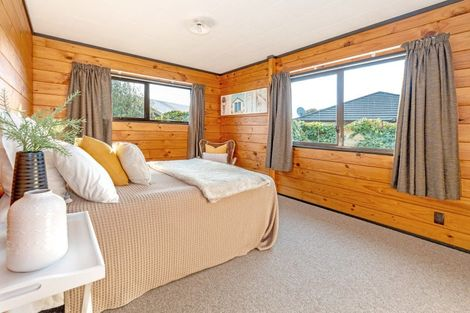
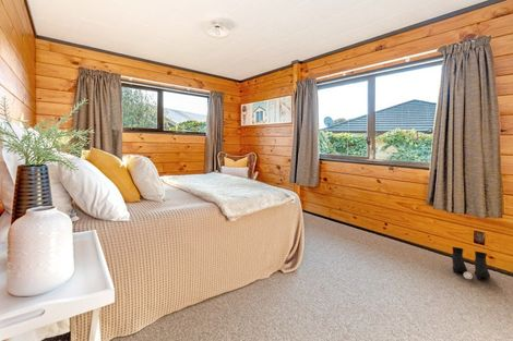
+ boots (475, 260)
